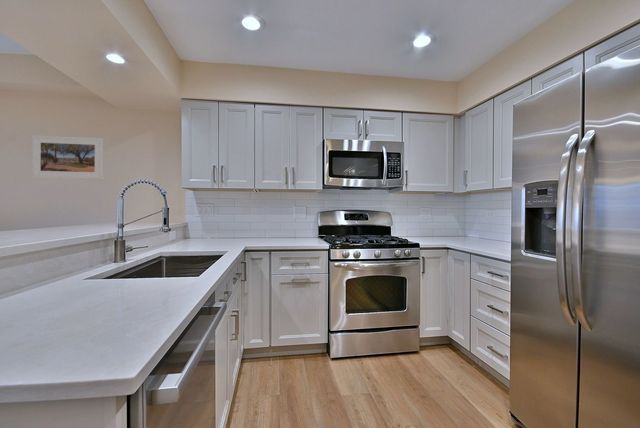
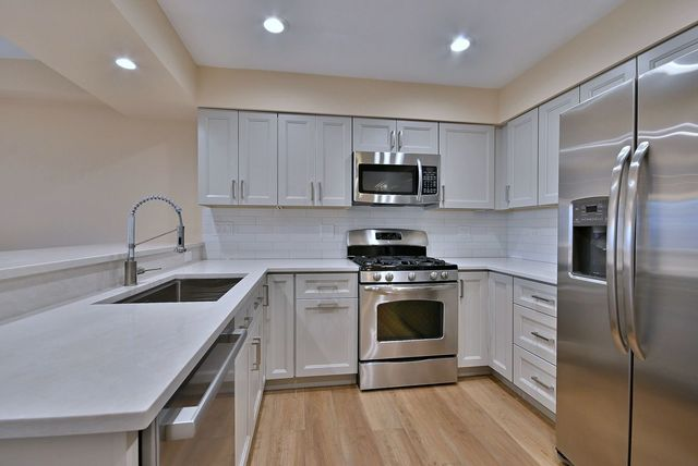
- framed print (68, 157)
